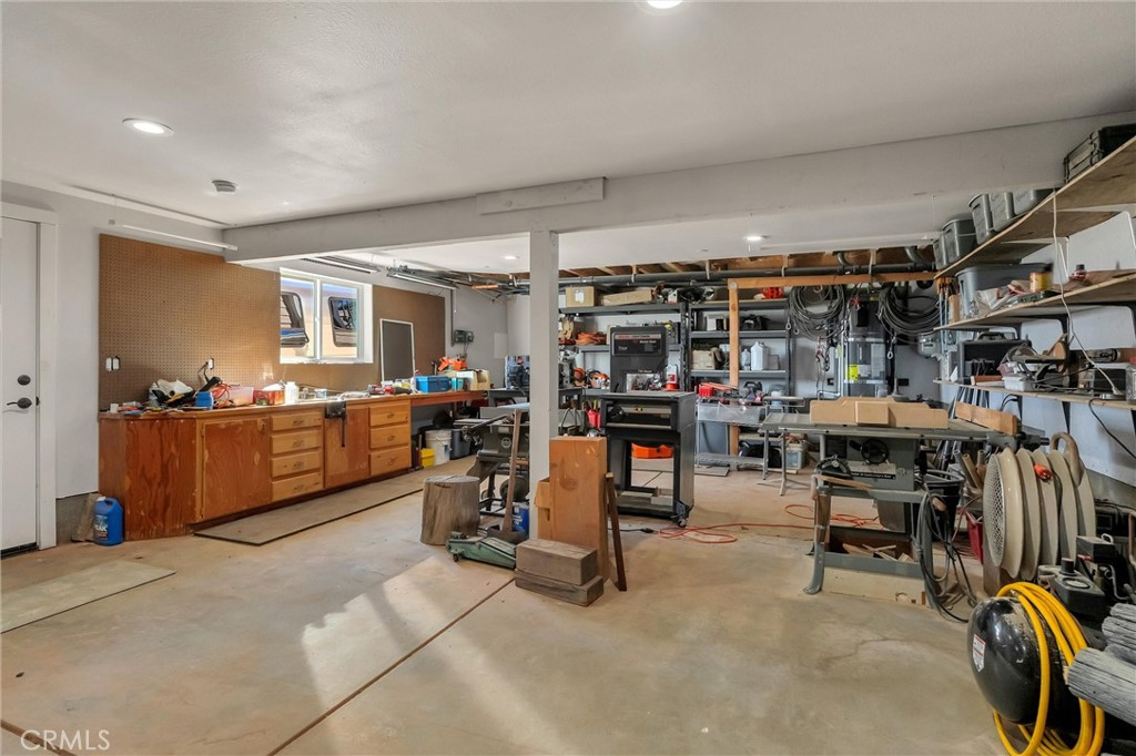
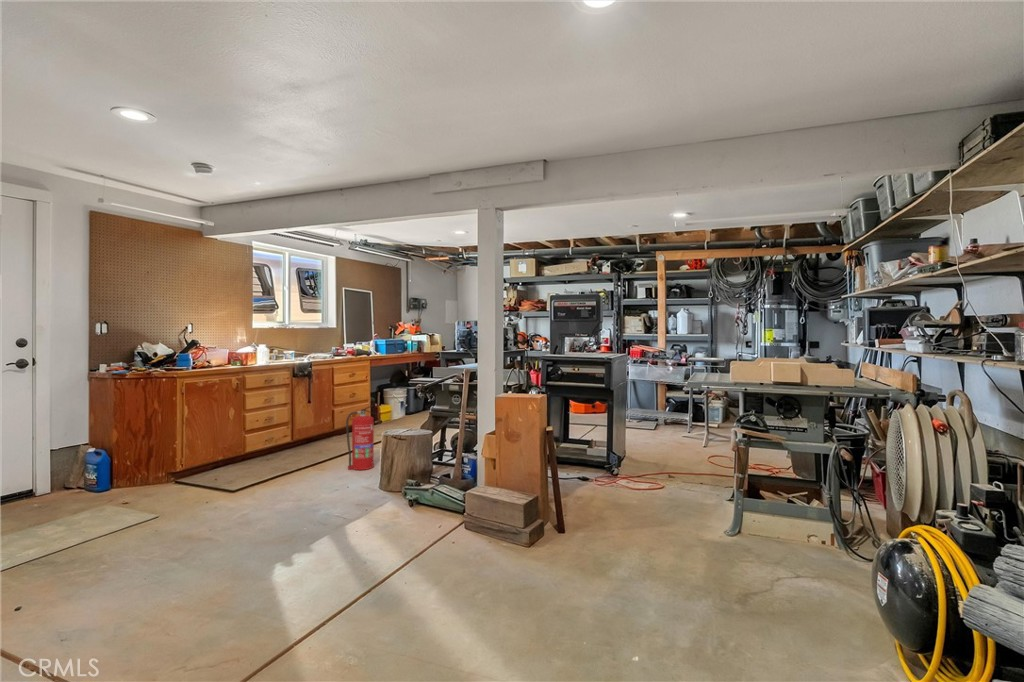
+ fire extinguisher (362, 436)
